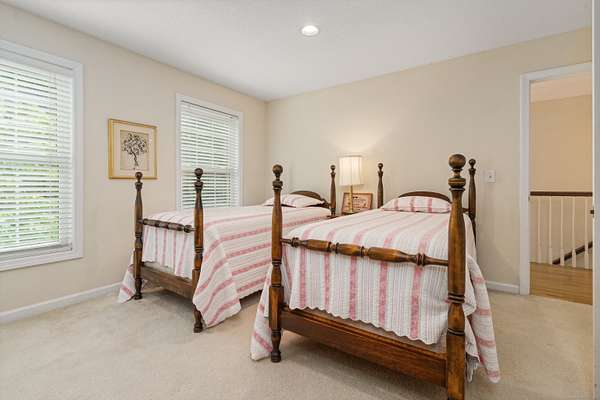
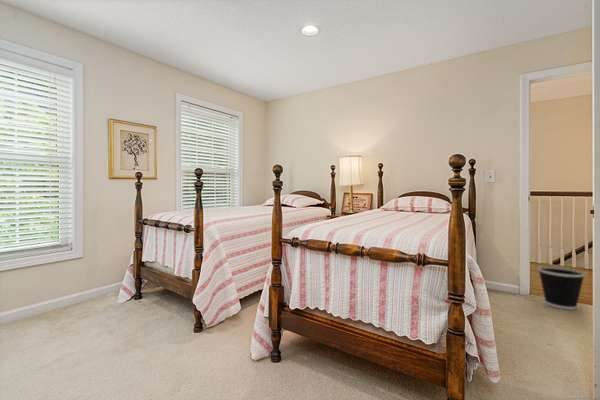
+ wastebasket (560, 287)
